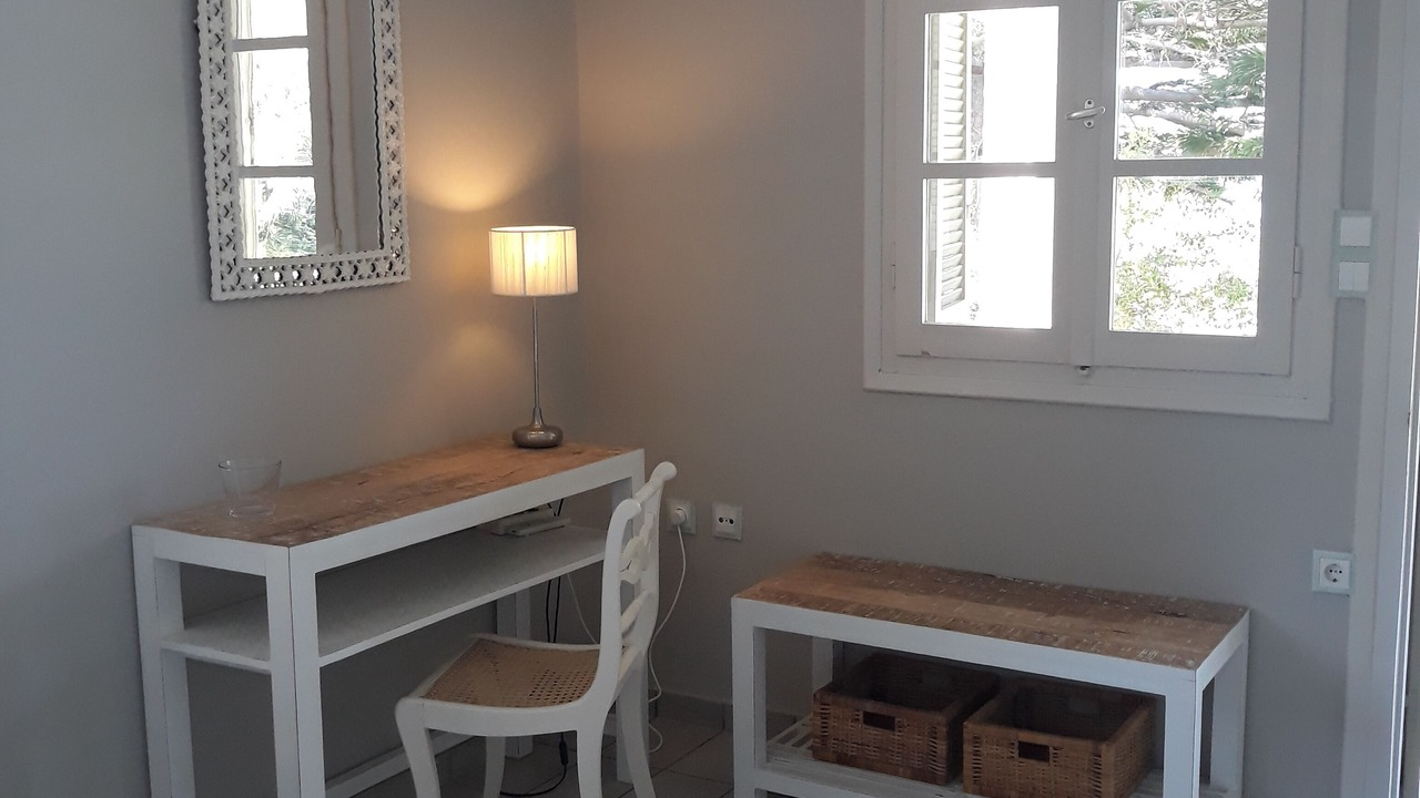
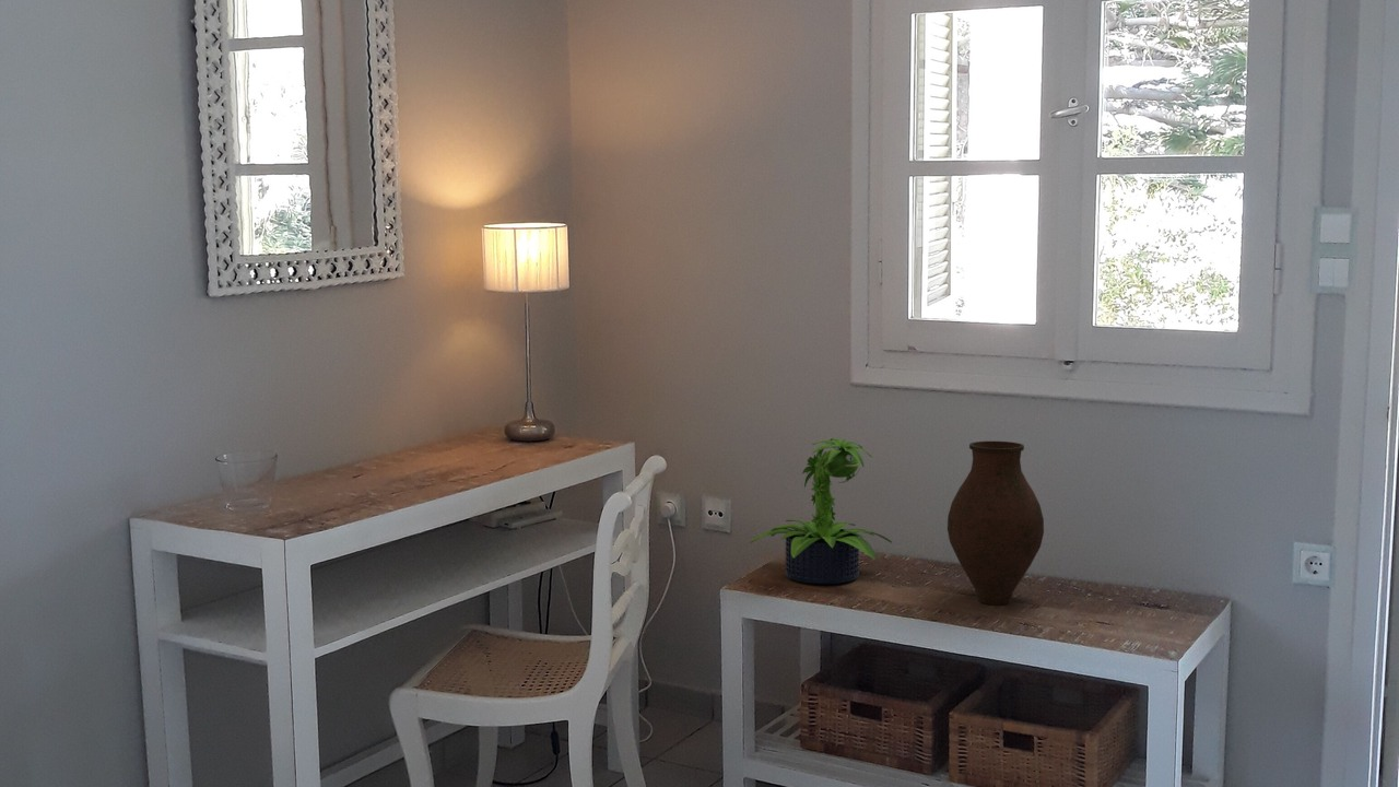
+ vase (995, 522)
+ potted plant (820, 506)
